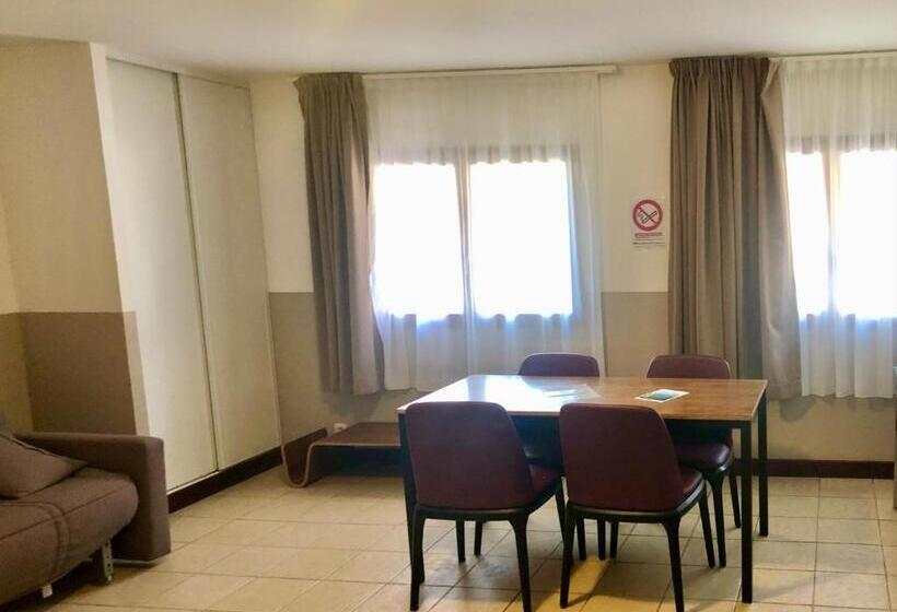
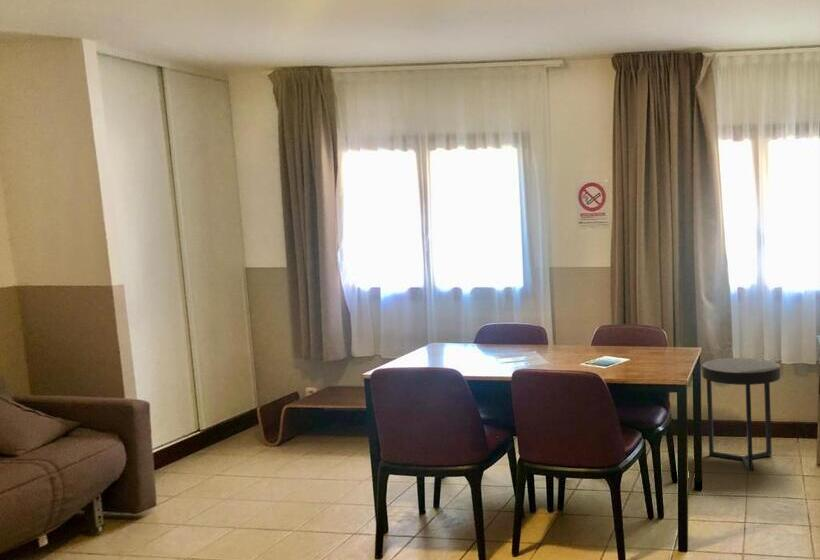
+ side table (746, 412)
